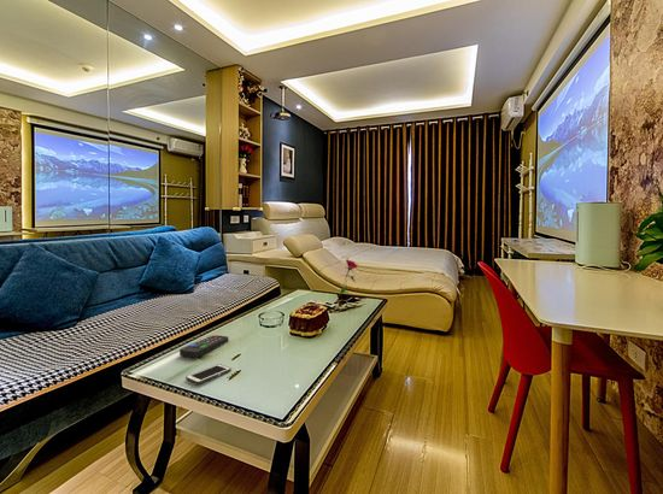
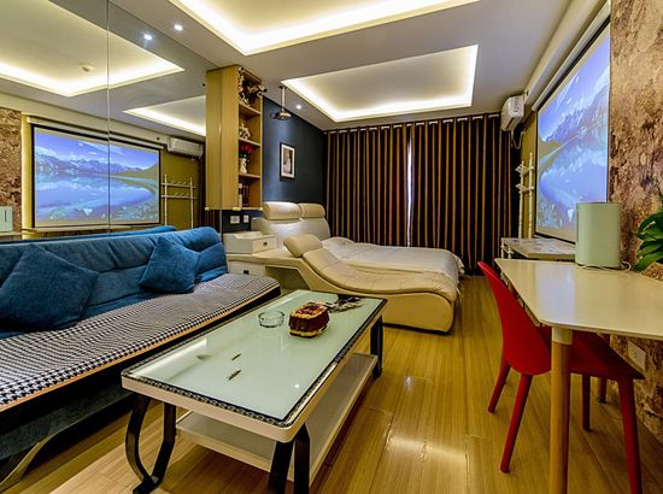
- remote control (205, 345)
- flower (353, 280)
- cell phone (209, 374)
